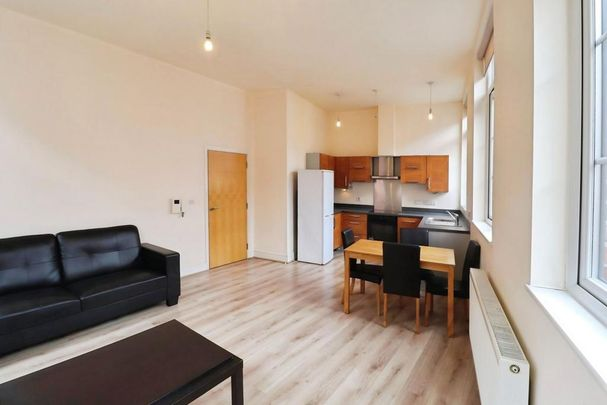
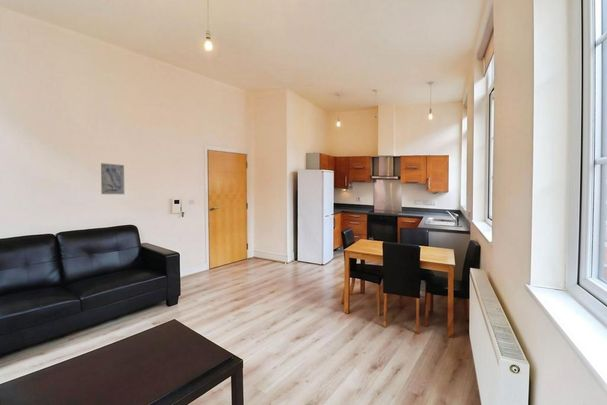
+ wall art (113, 179)
